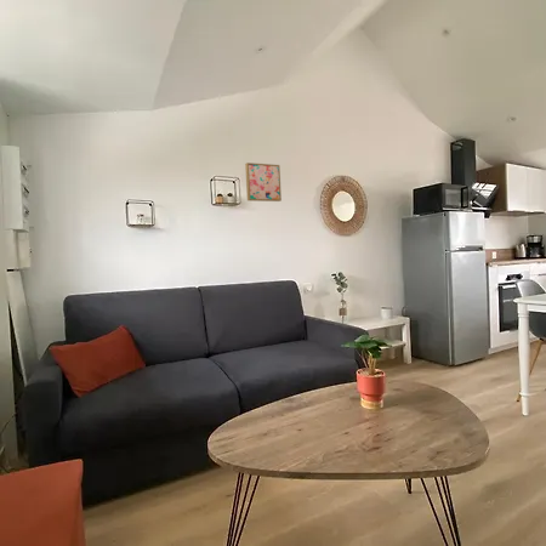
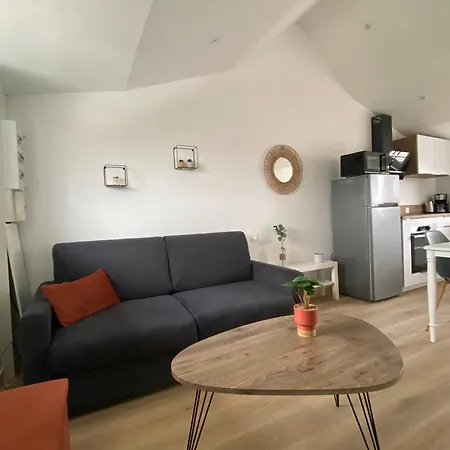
- wall art (263, 182)
